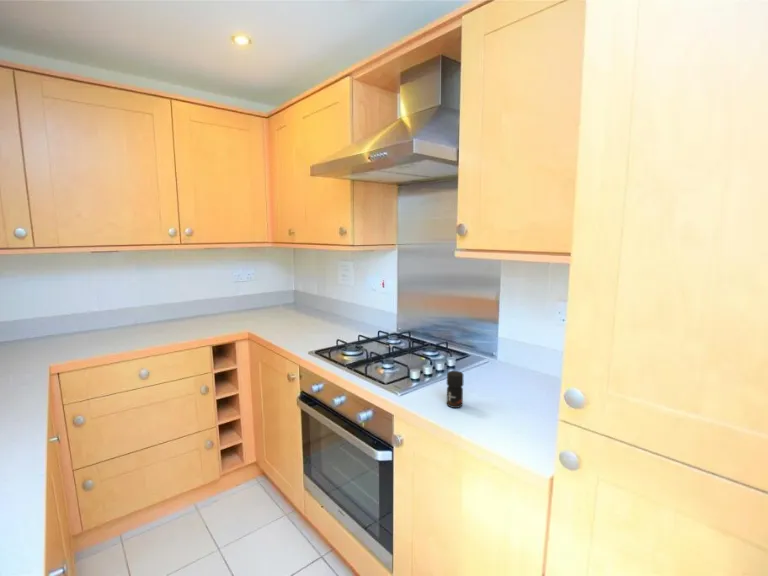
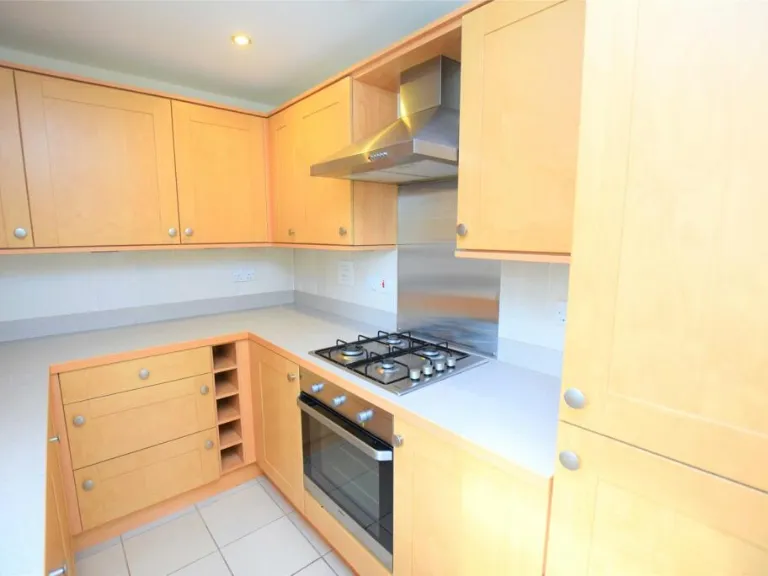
- jar (454, 389)
